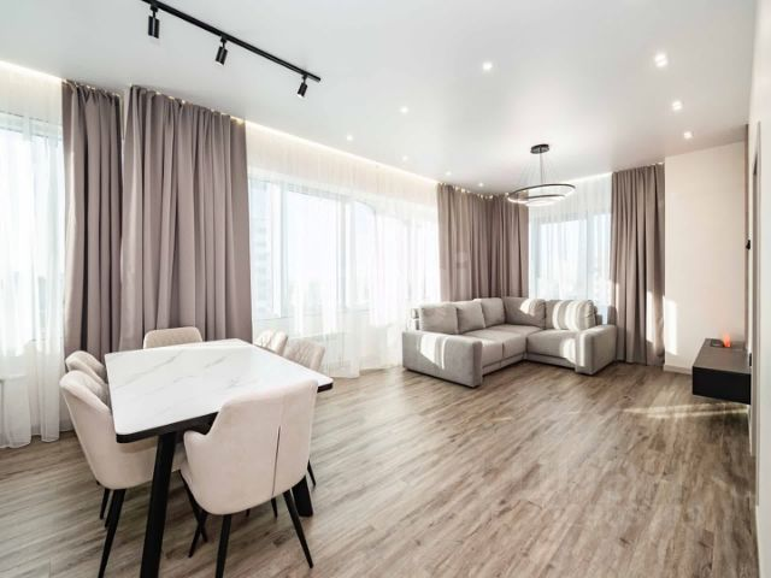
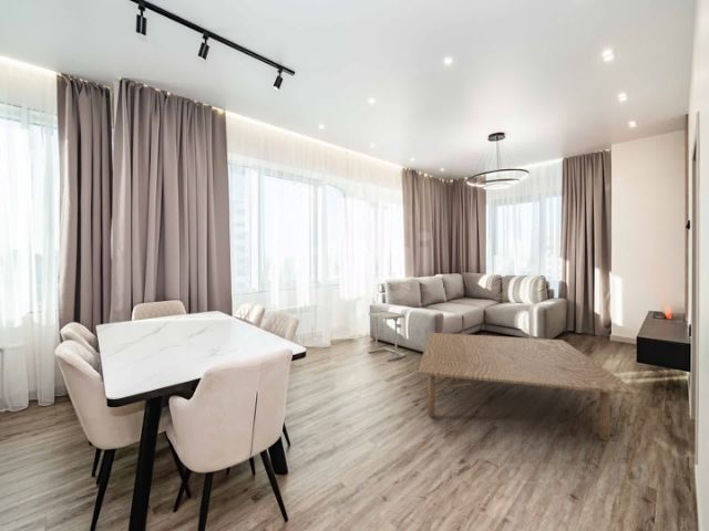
+ side table (395, 334)
+ coffee table (502, 375)
